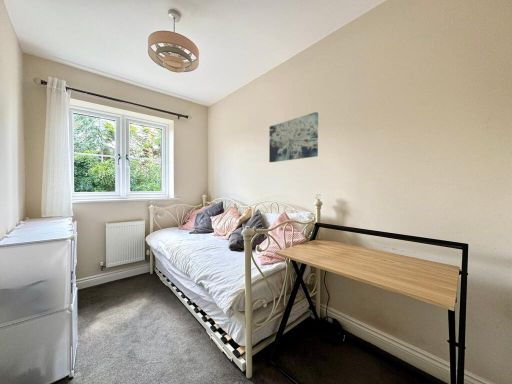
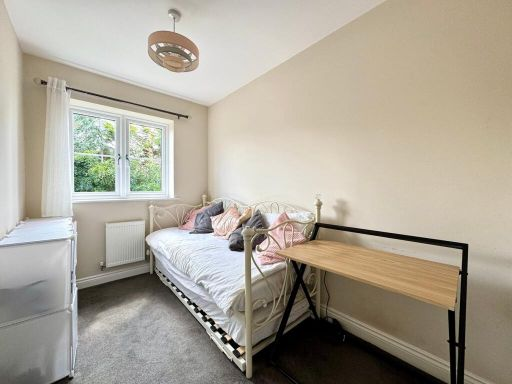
- wall art (291, 139)
